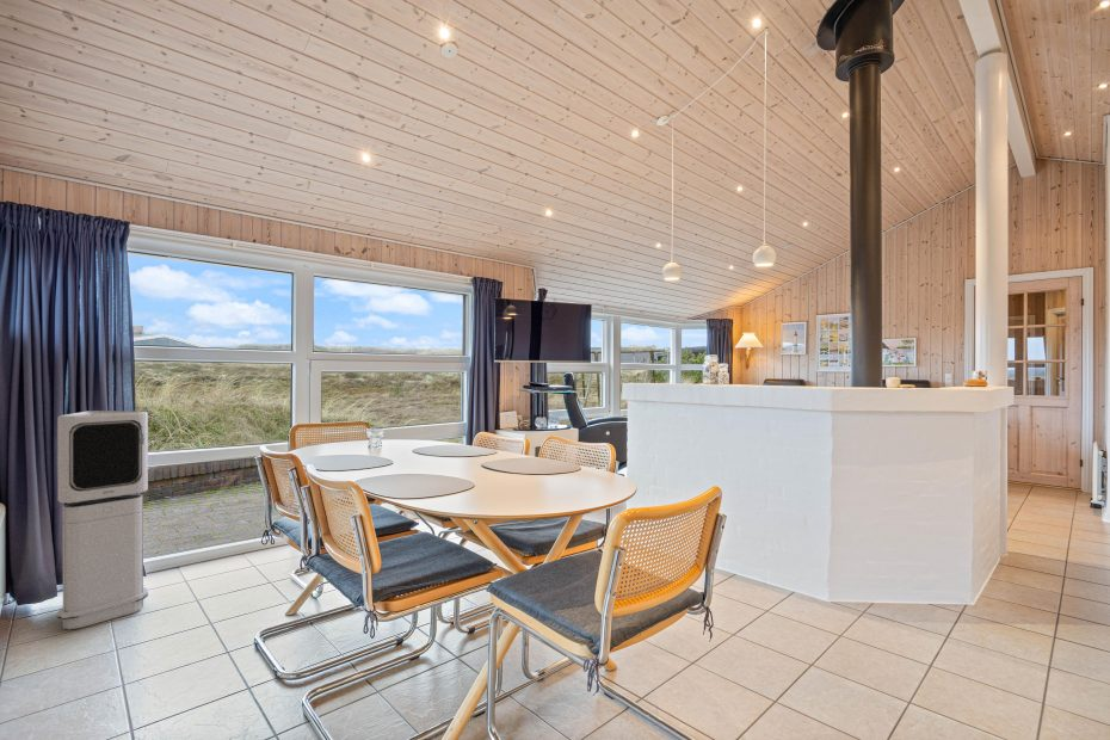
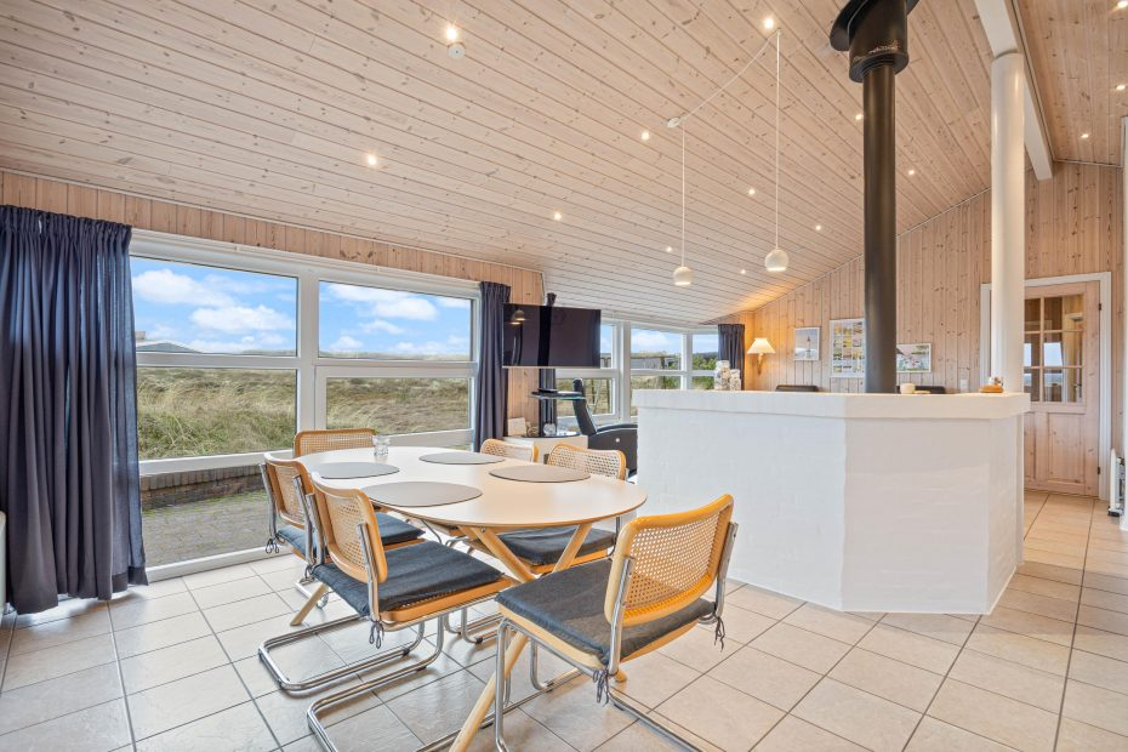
- air purifier (98, 511)
